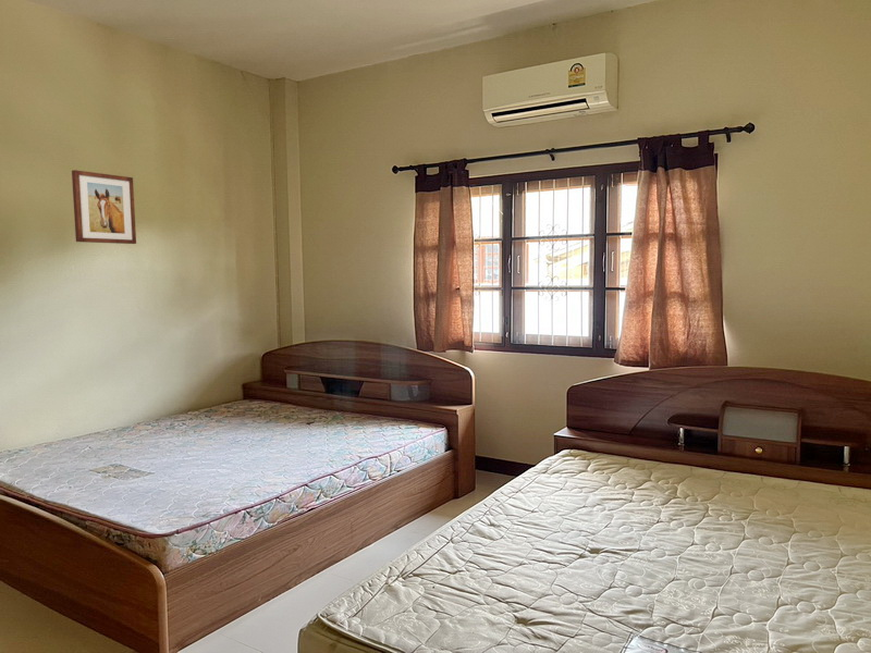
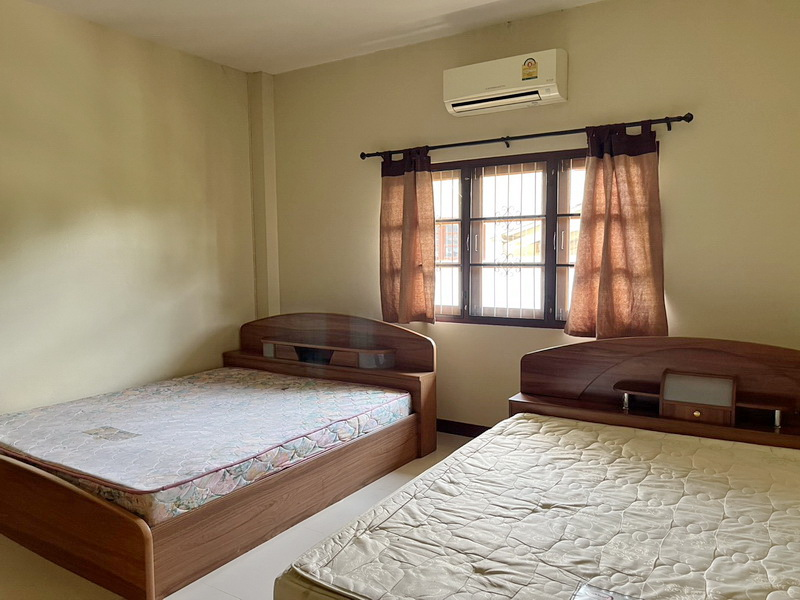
- wall art (105, 208)
